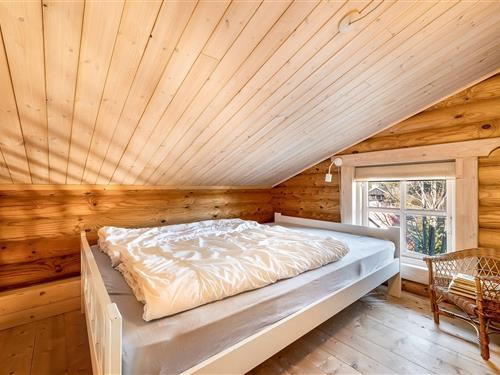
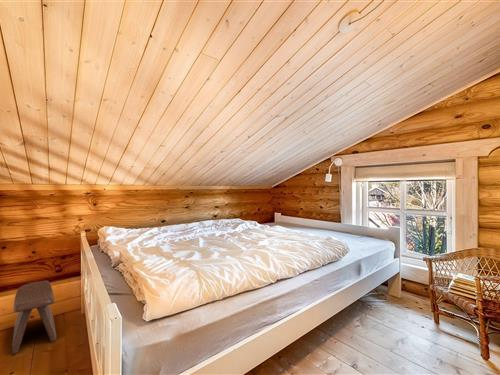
+ stool (38, 311)
